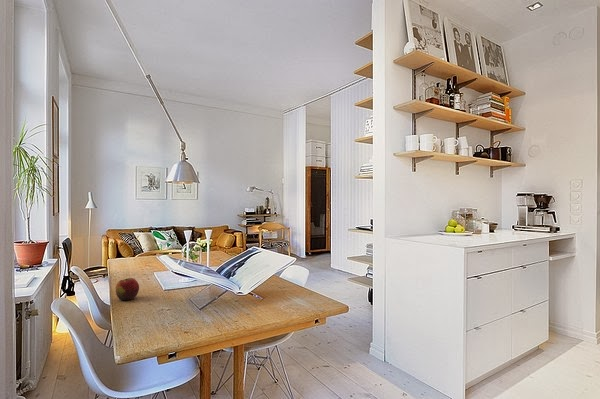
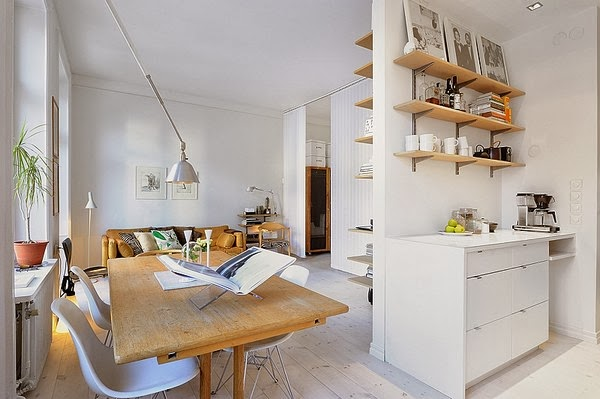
- apple (127, 288)
